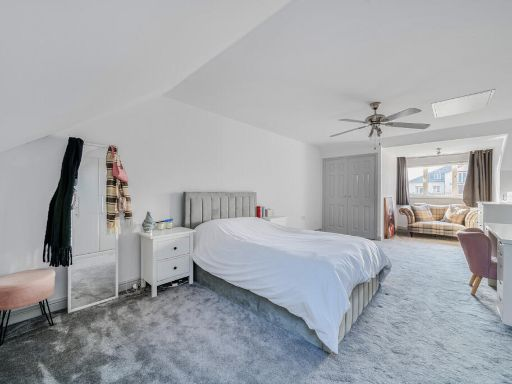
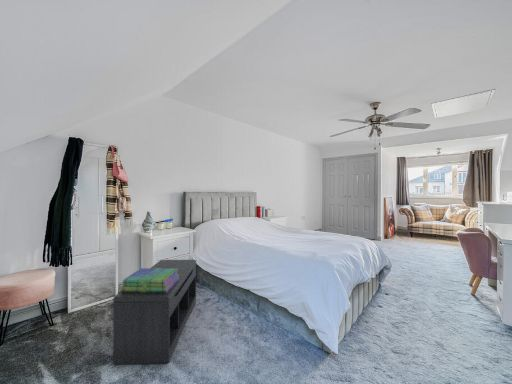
+ bench (163, 300)
+ stack of books (152, 279)
